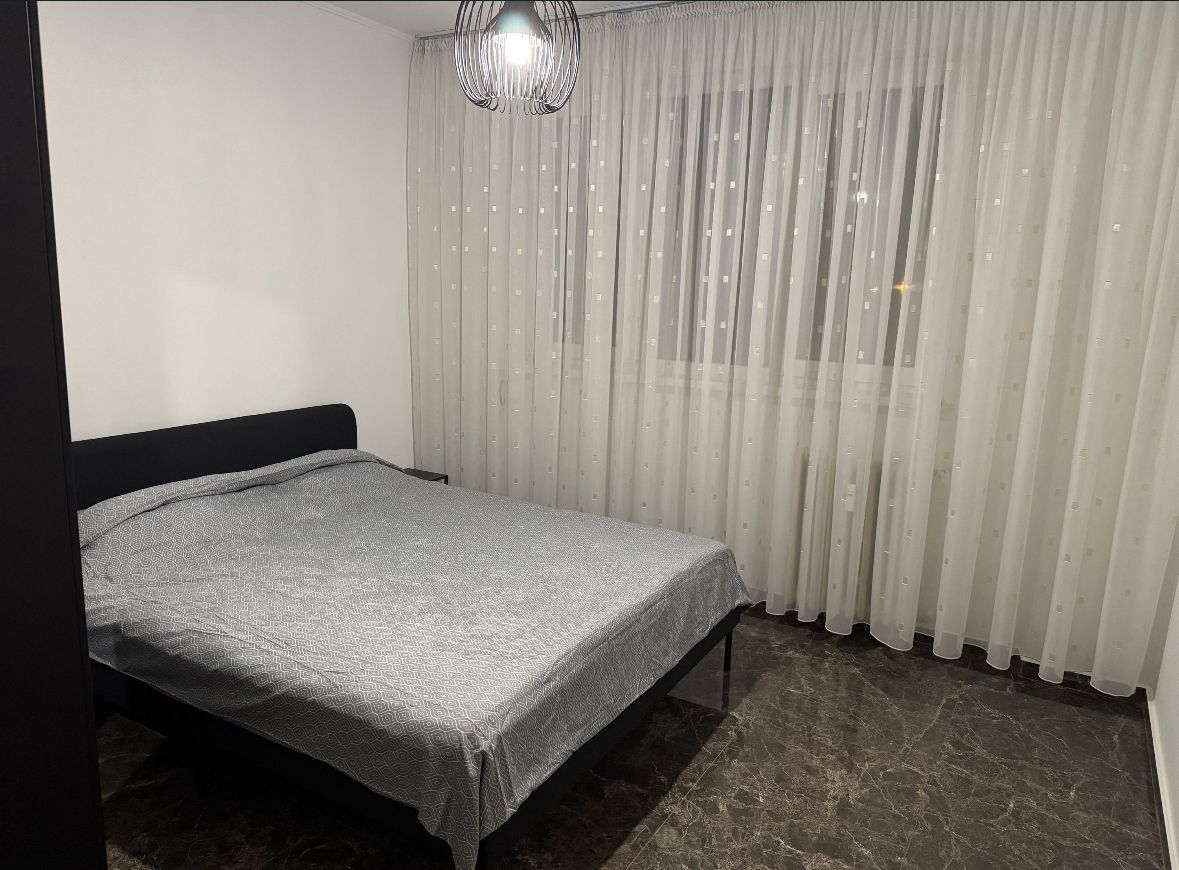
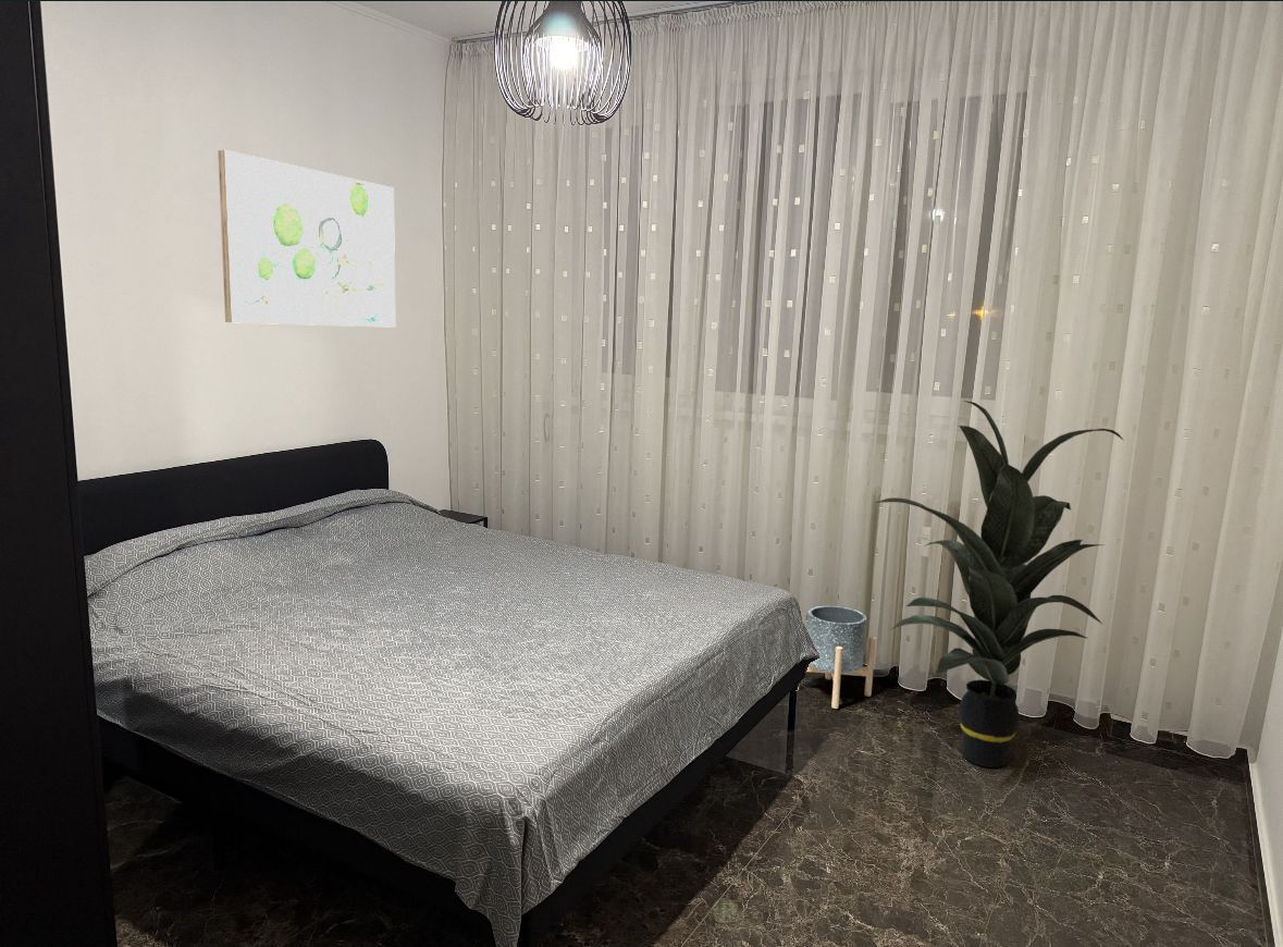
+ wall art (319, 248)
+ planter (834, 653)
+ indoor plant (989, 582)
